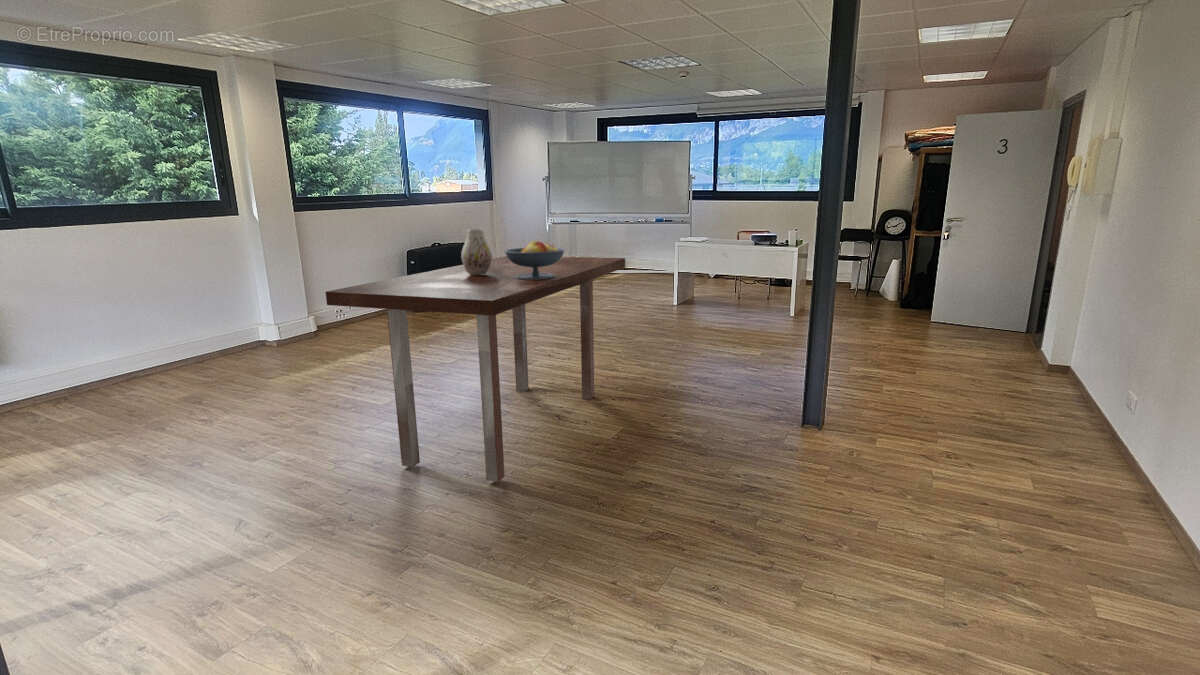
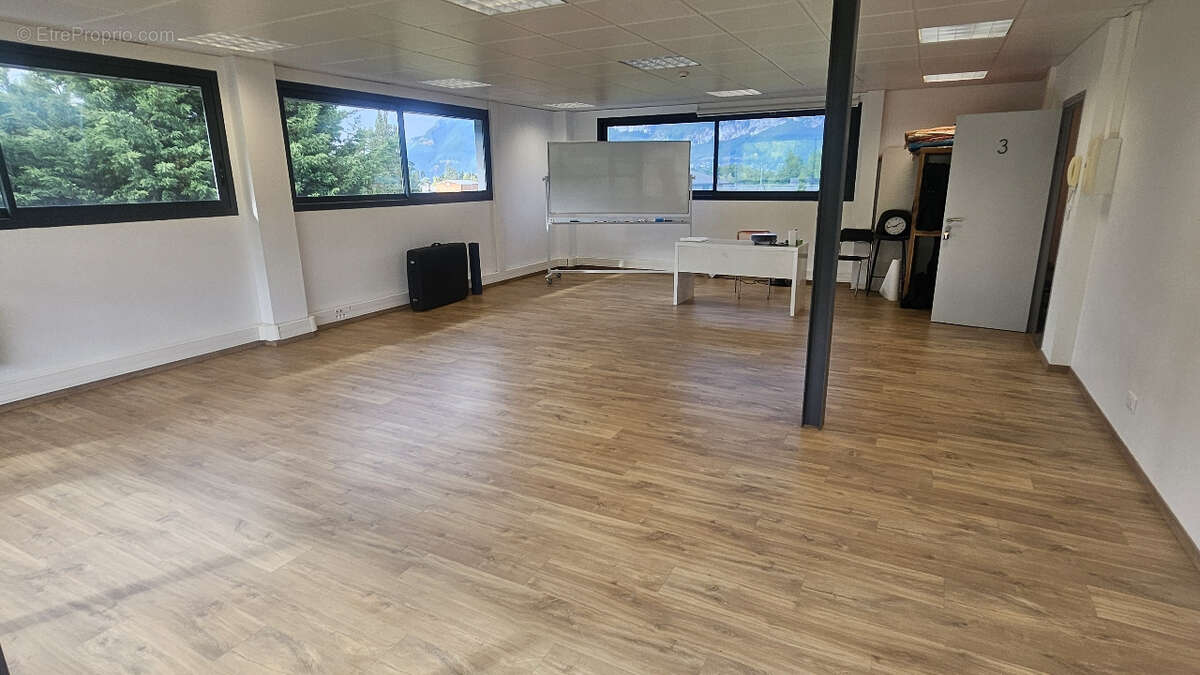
- vase (476, 252)
- fruit bowl (535, 258)
- dining table (514, 351)
